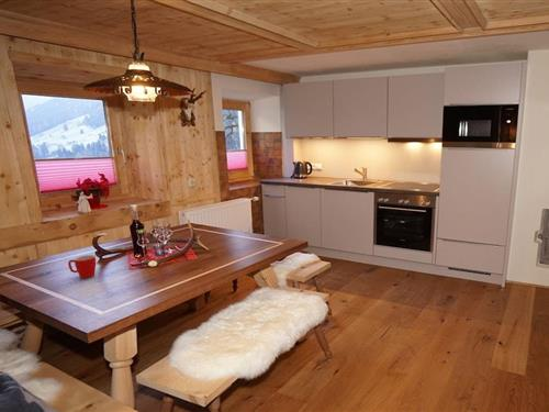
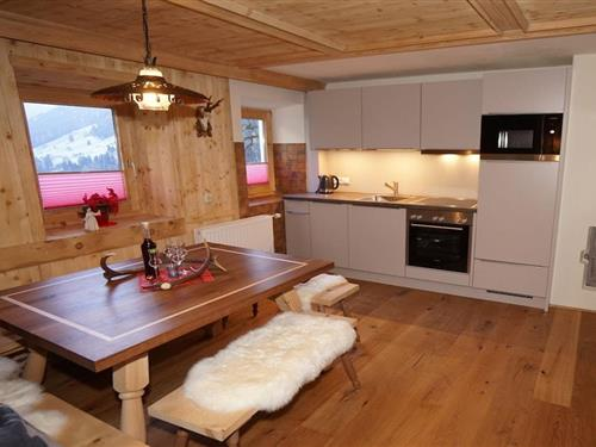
- mug (82, 267)
